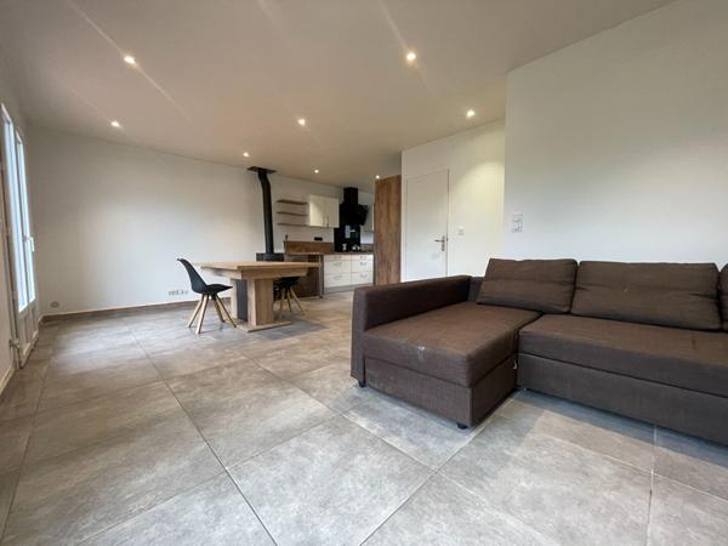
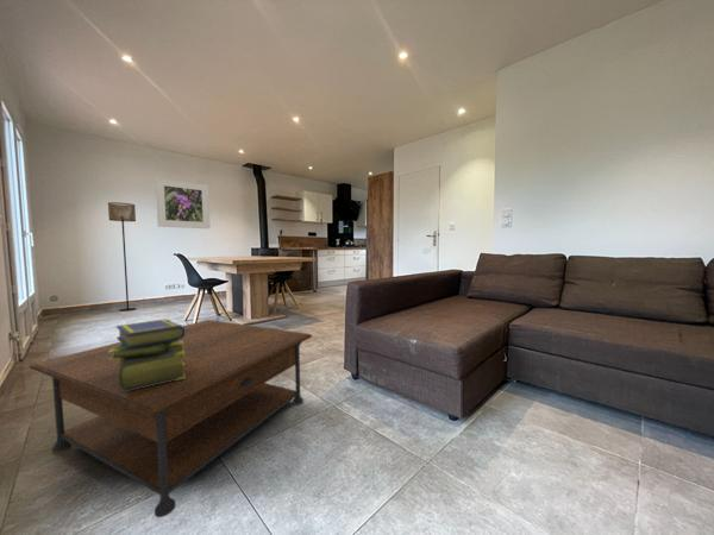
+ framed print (183, 204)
+ floor lamp (124, 257)
+ stack of books (150, 348)
+ coffee table (193, 384)
